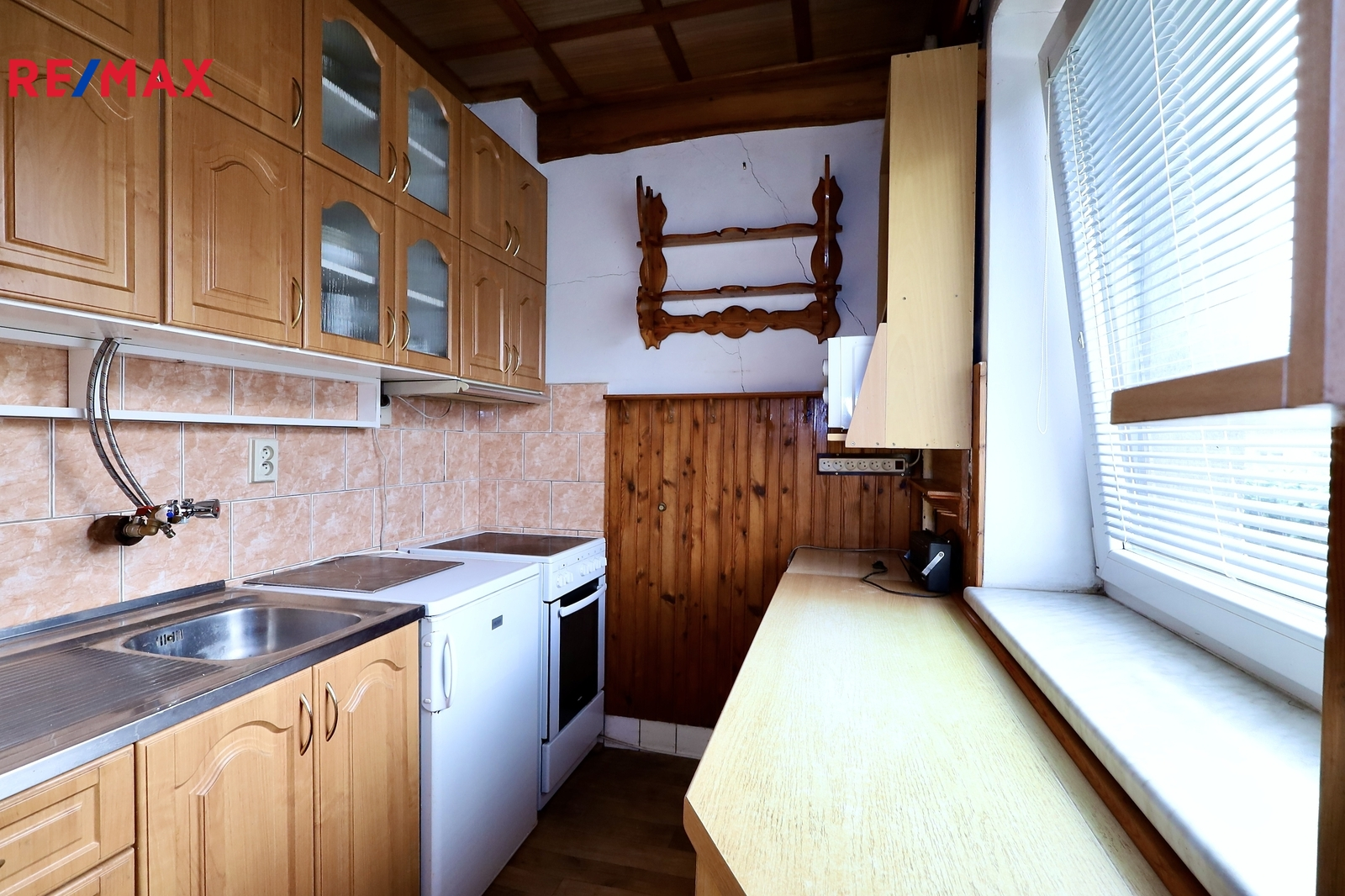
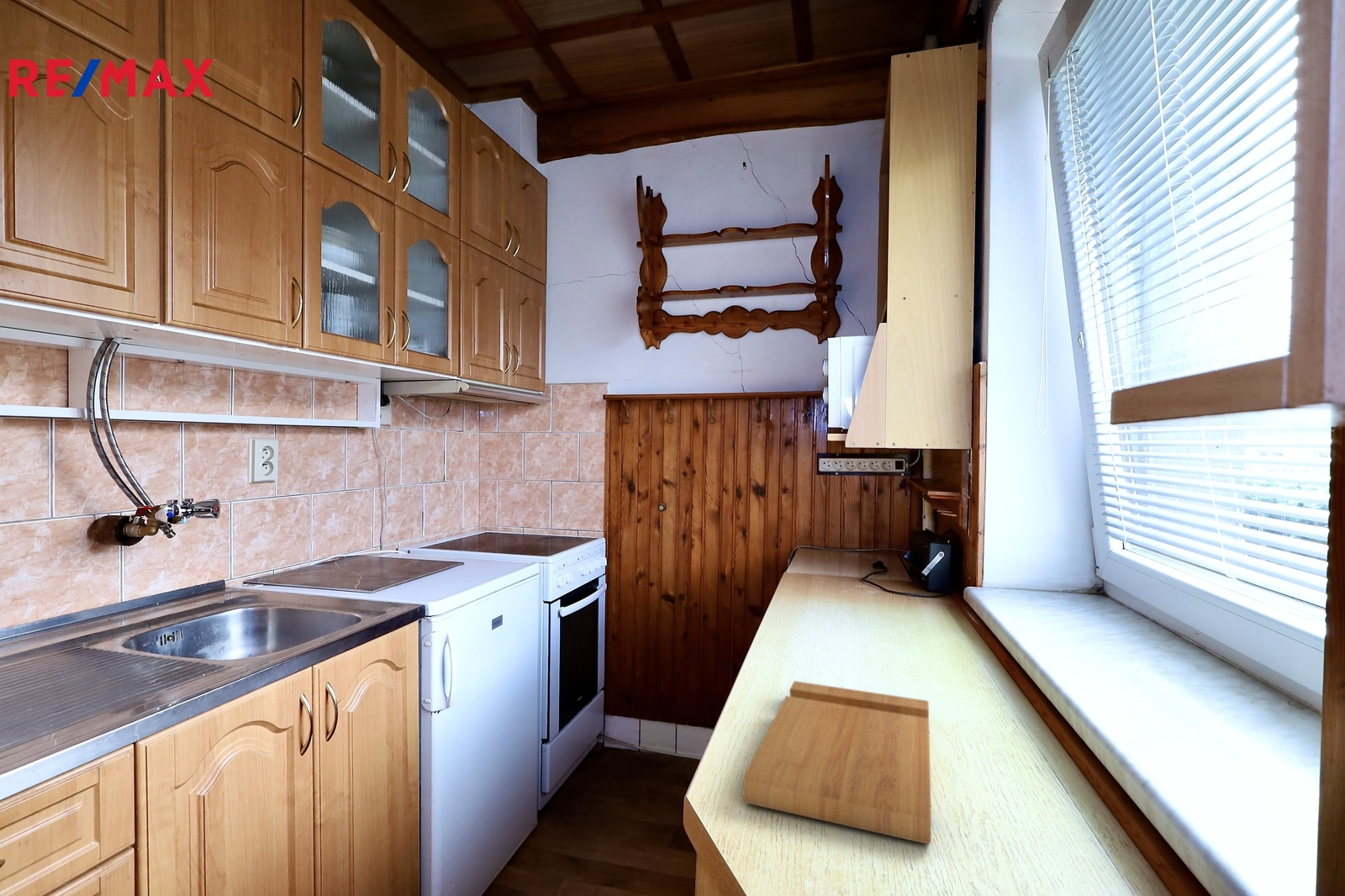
+ cutting board (847, 745)
